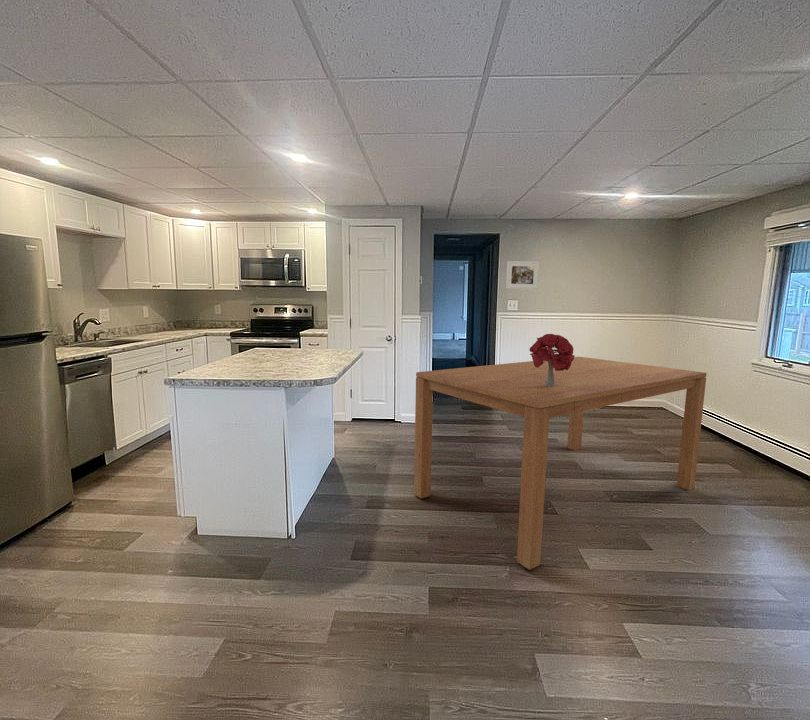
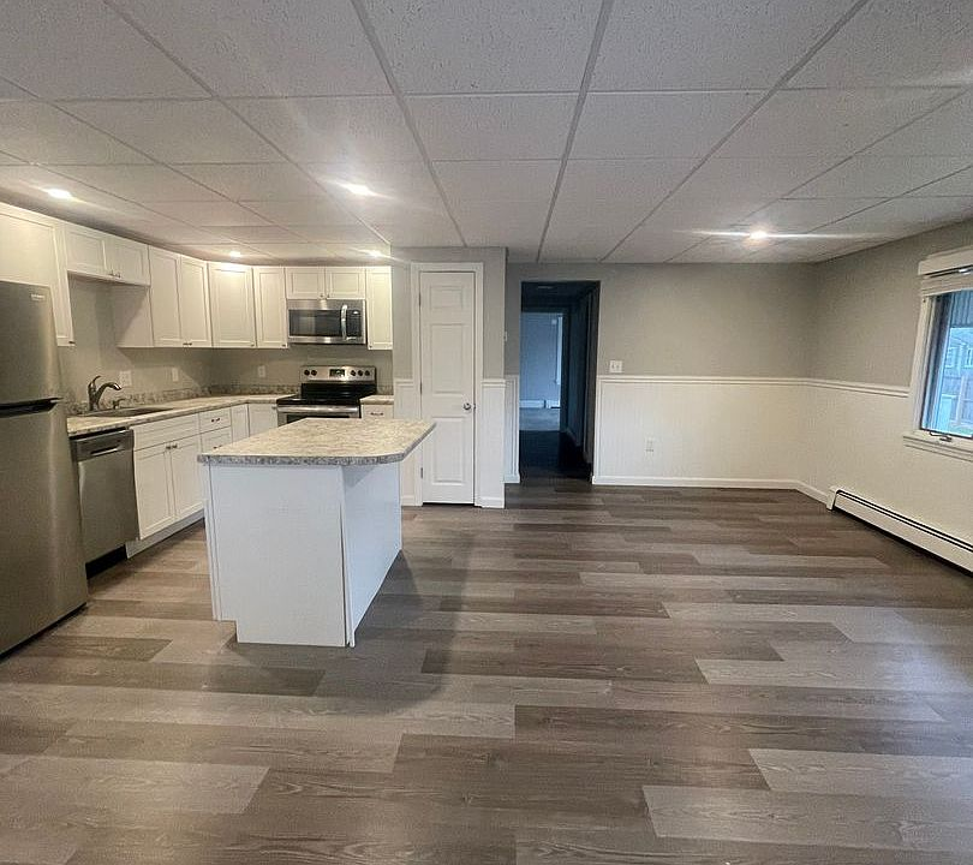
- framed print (522, 275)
- dining table (568, 433)
- bouquet (552, 359)
